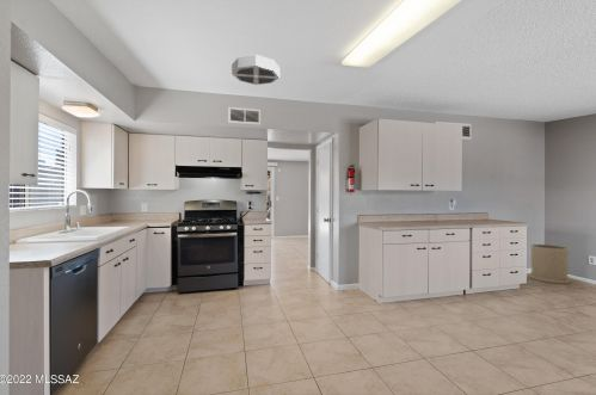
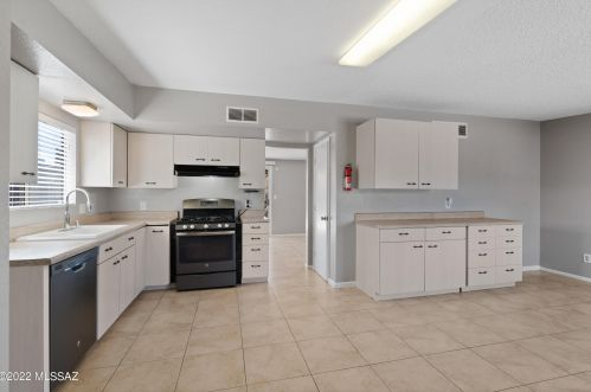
- ceiling light (256, 70)
- trash can (548, 263)
